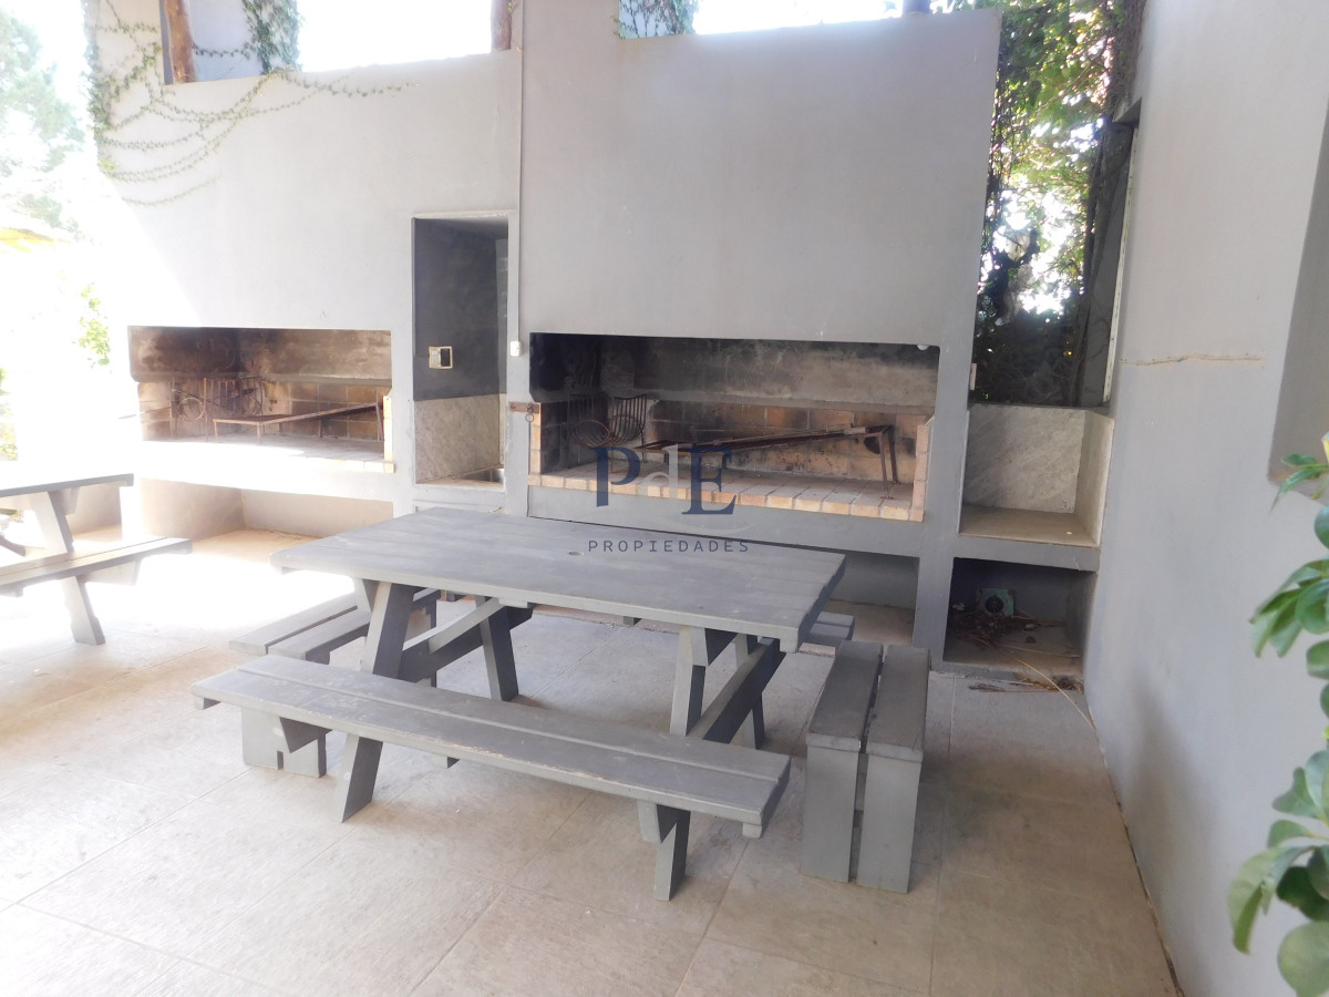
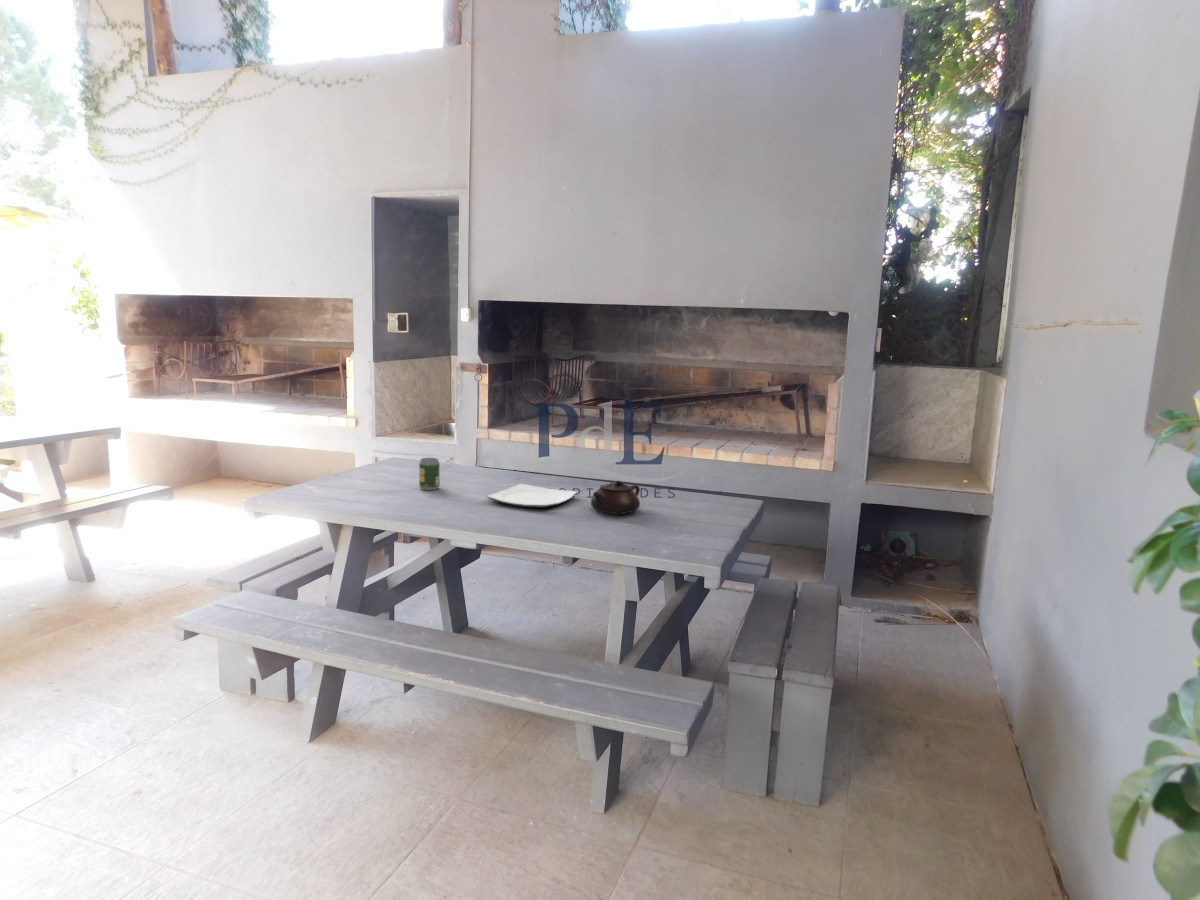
+ plate (532, 497)
+ soda can (429, 473)
+ teapot (617, 496)
